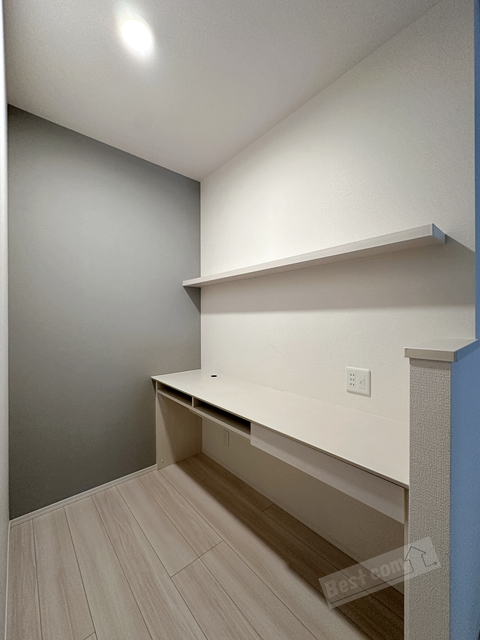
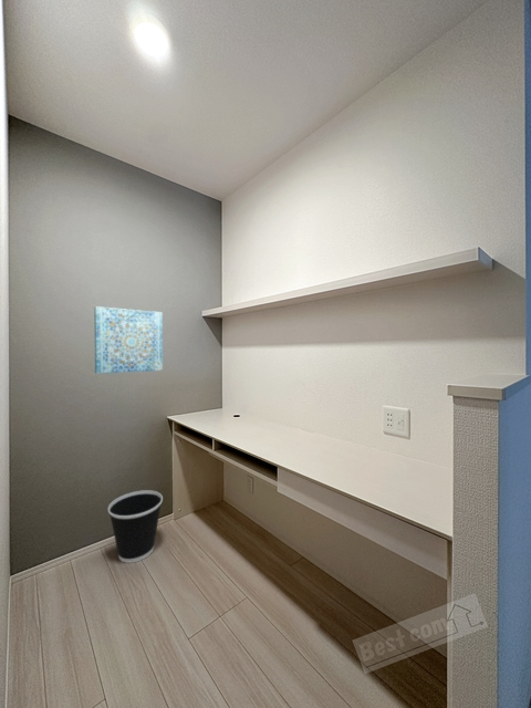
+ wastebasket (136, 527)
+ wall art (131, 341)
